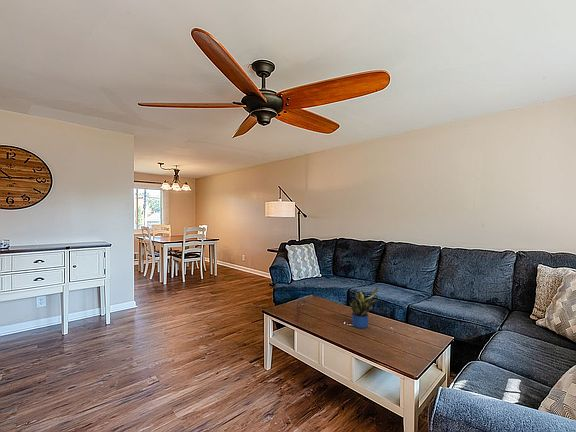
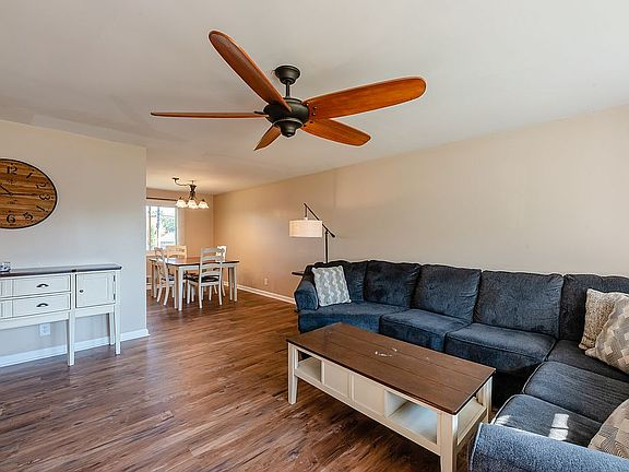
- potted plant (365, 304)
